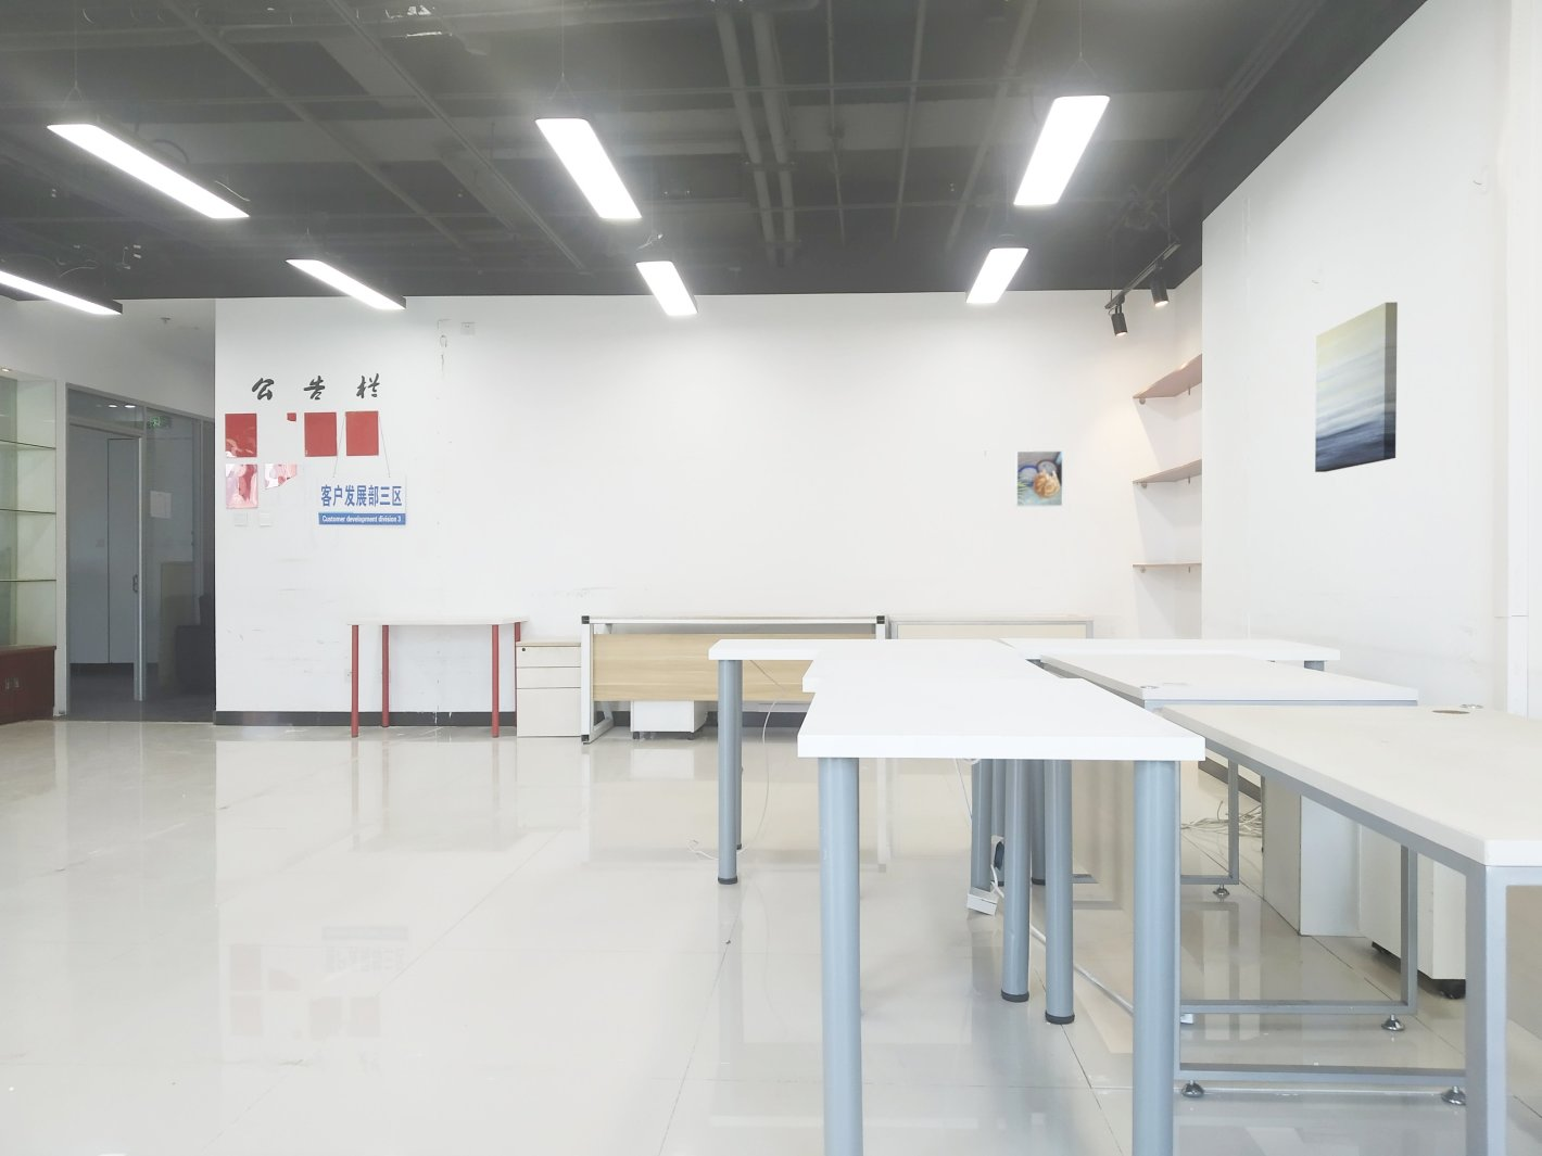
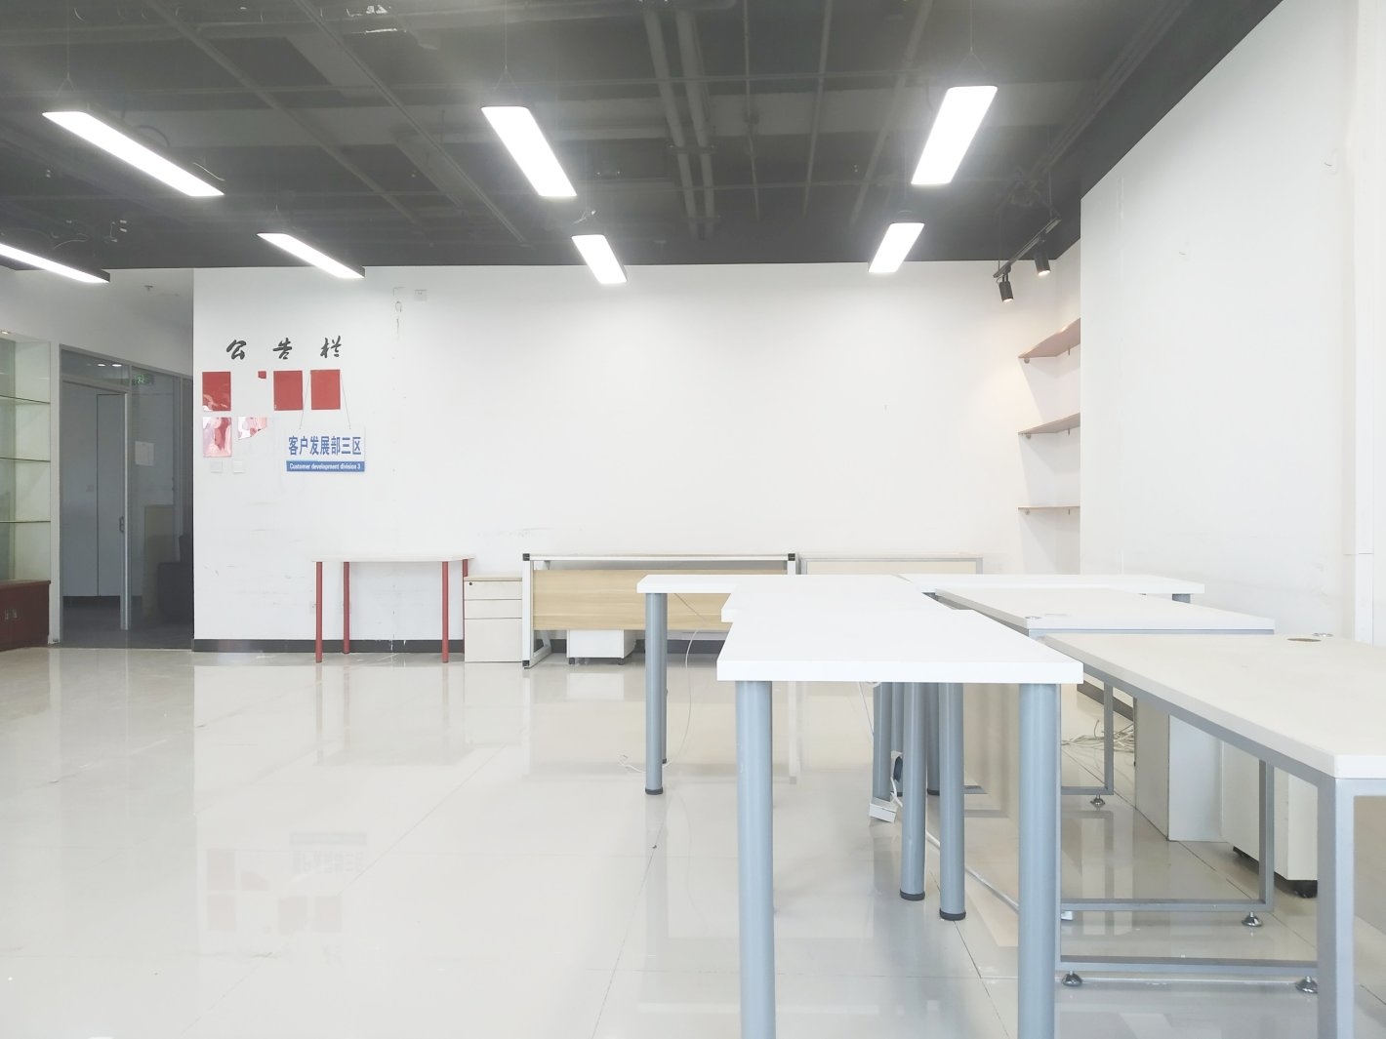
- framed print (1038, 478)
- wall art (1353, 393)
